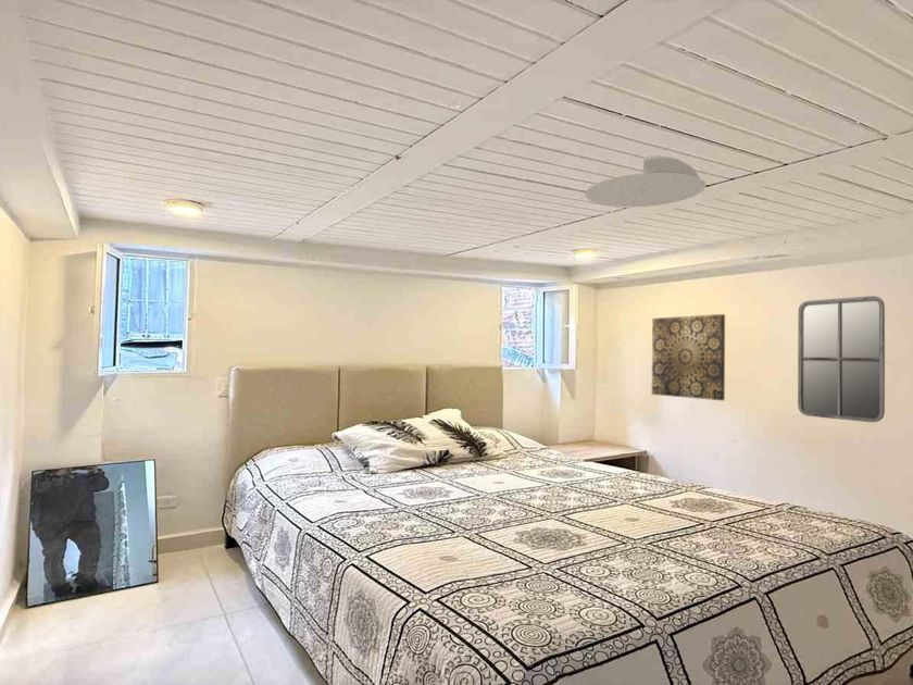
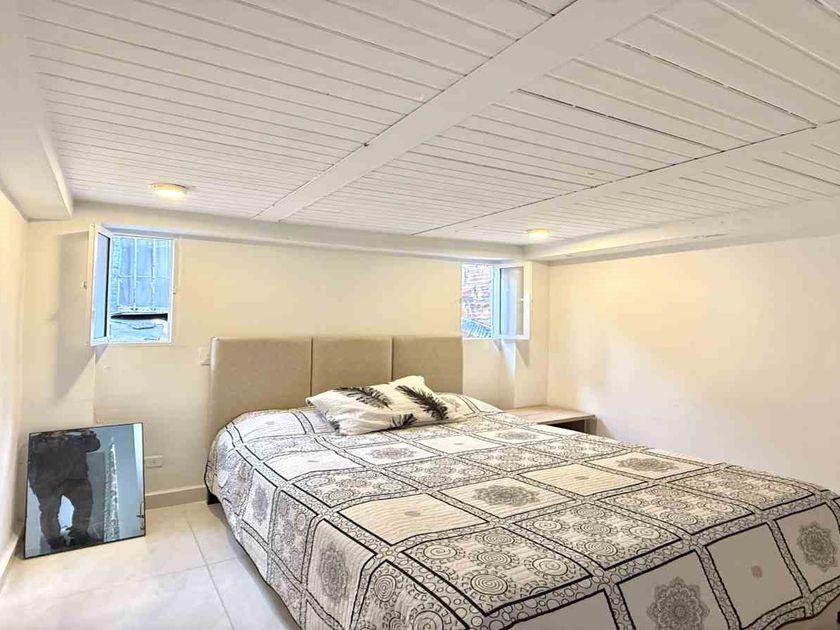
- home mirror (839, 358)
- wall art (686, 357)
- ceiling light (643, 176)
